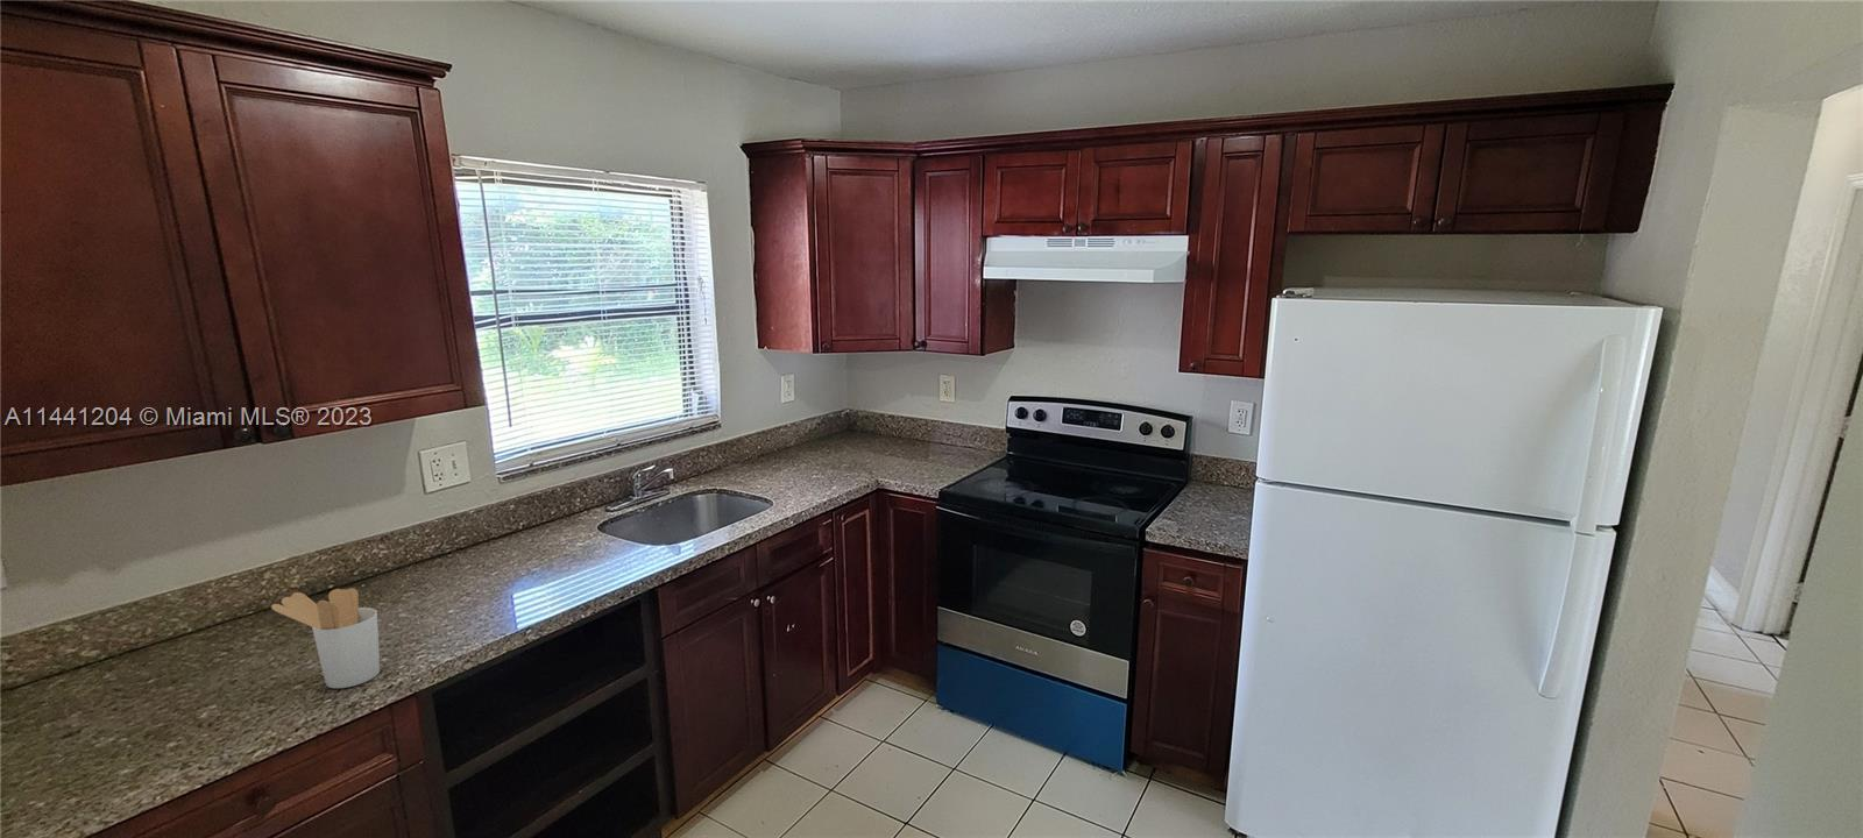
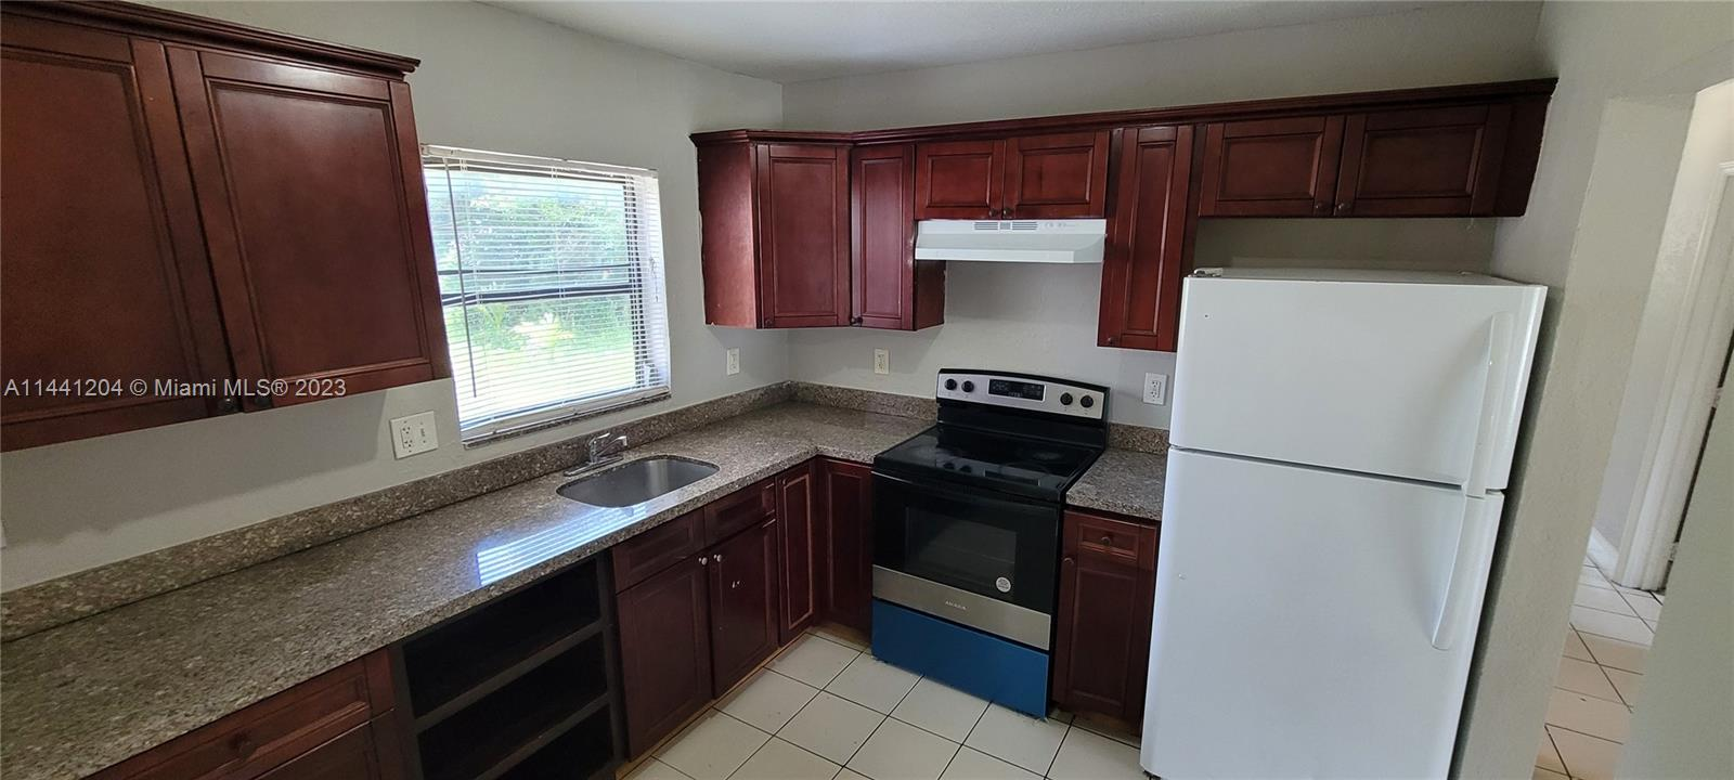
- utensil holder (330, 635)
